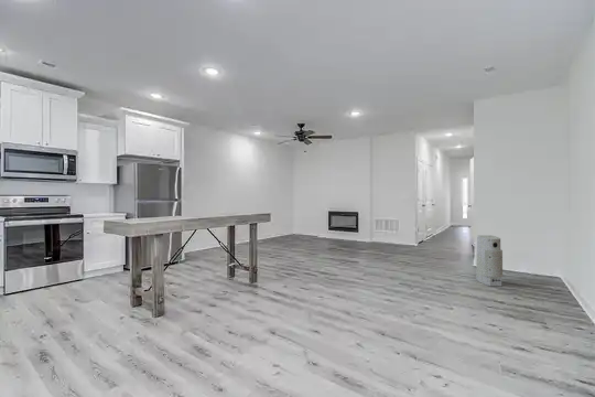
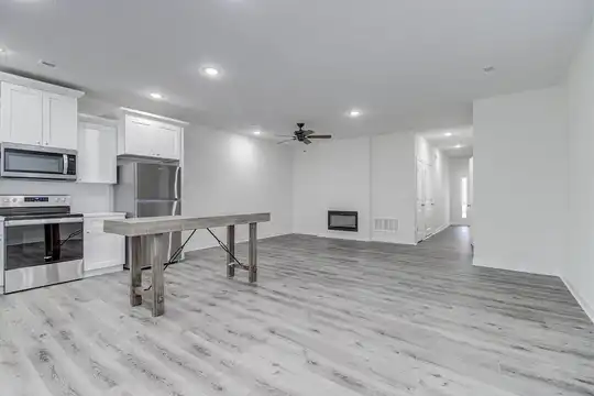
- air purifier (489, 259)
